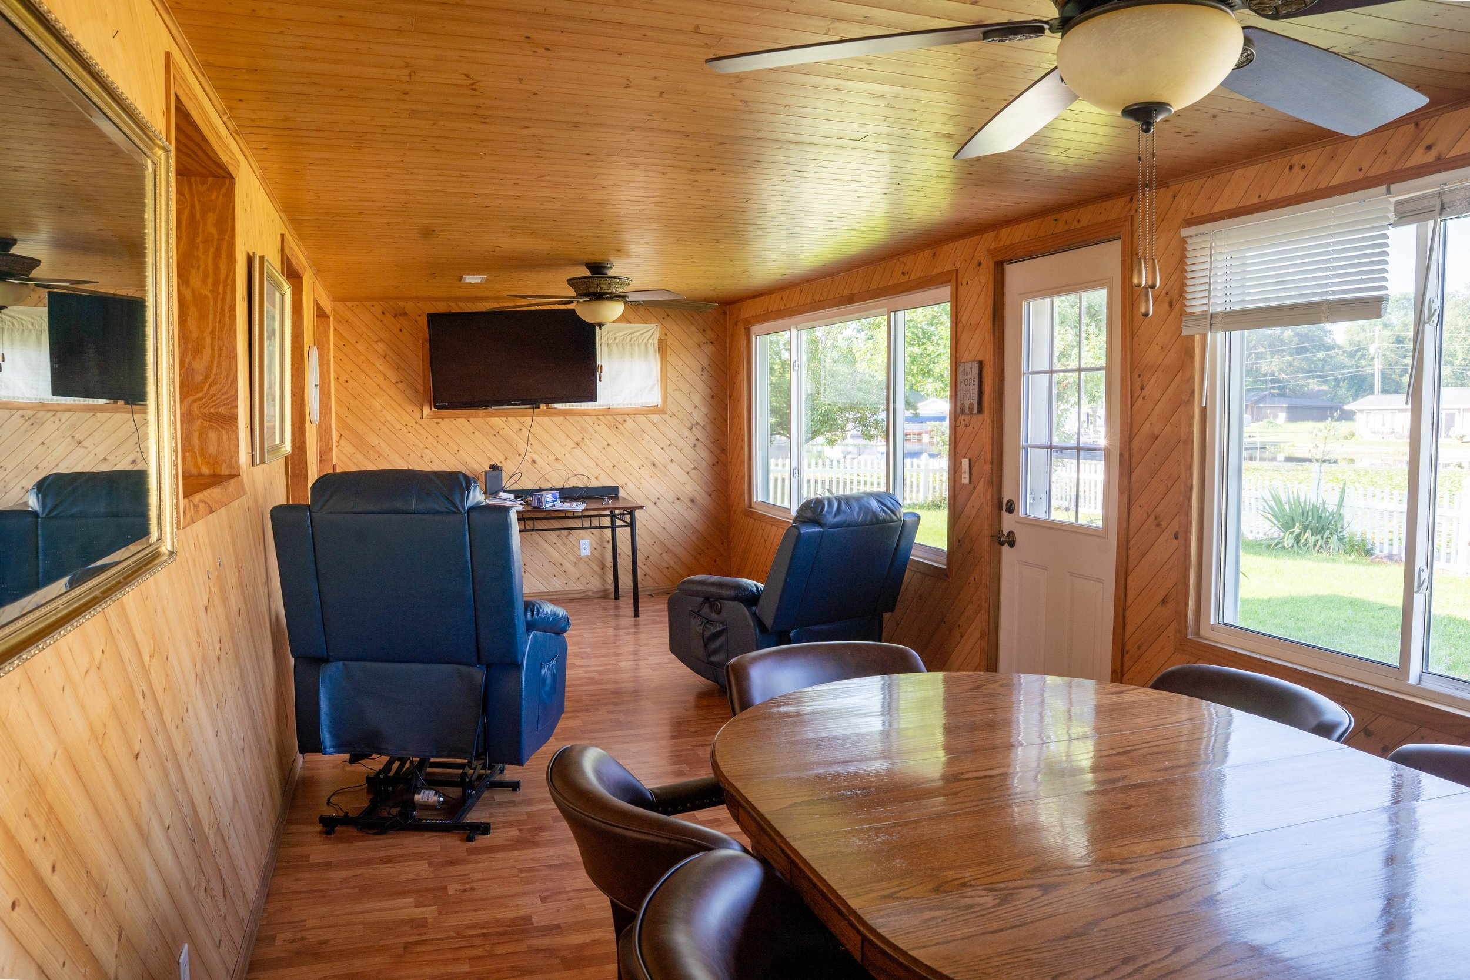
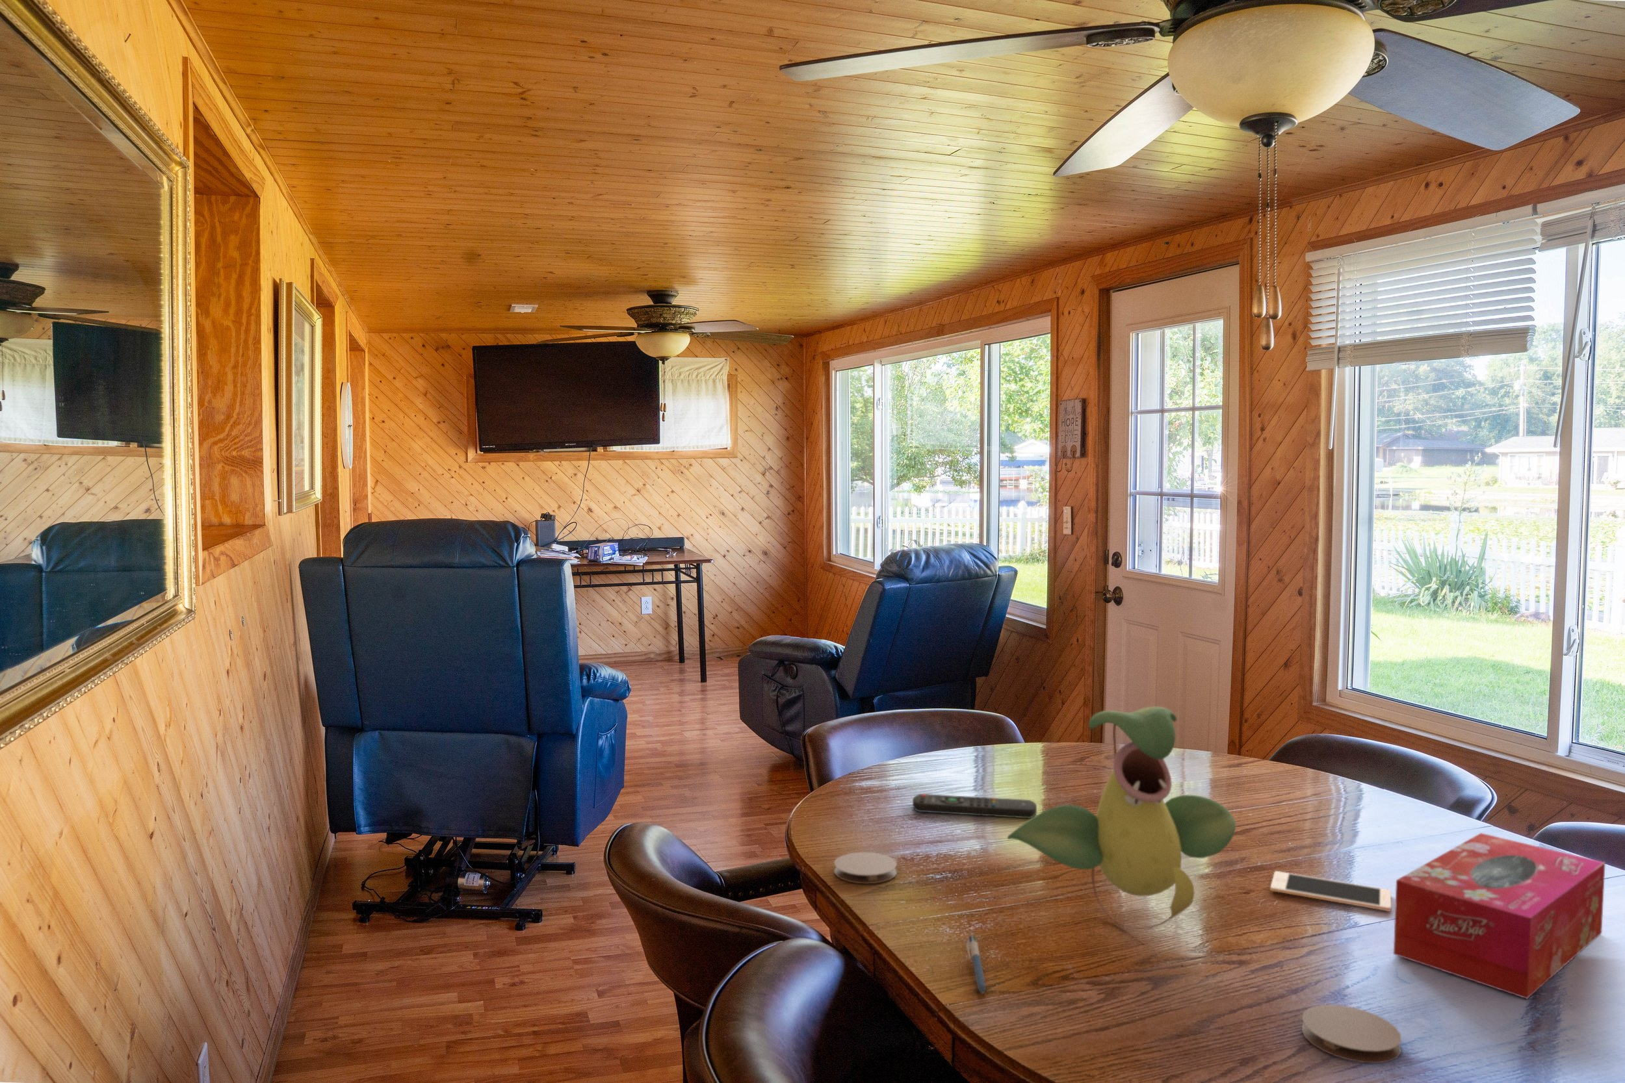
+ coaster (866, 868)
+ plant (1138, 813)
+ pen (975, 963)
+ remote control (973, 805)
+ tissue box (1502, 907)
+ coaster (1351, 1032)
+ cell phone (1330, 890)
